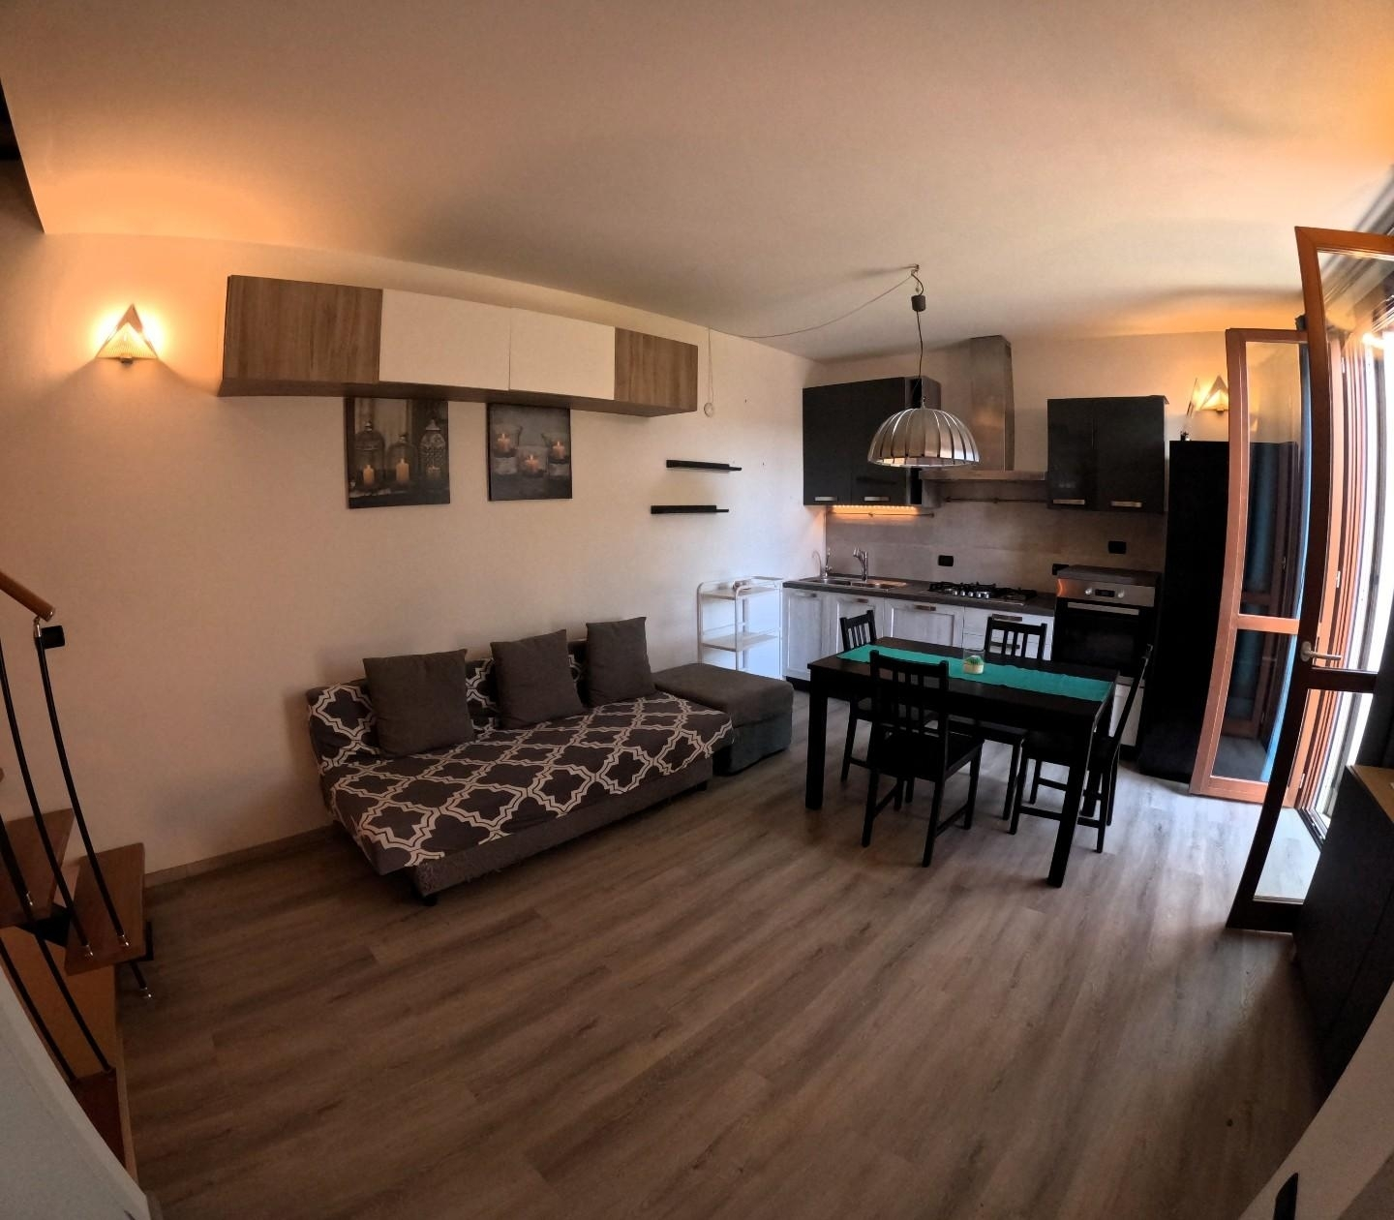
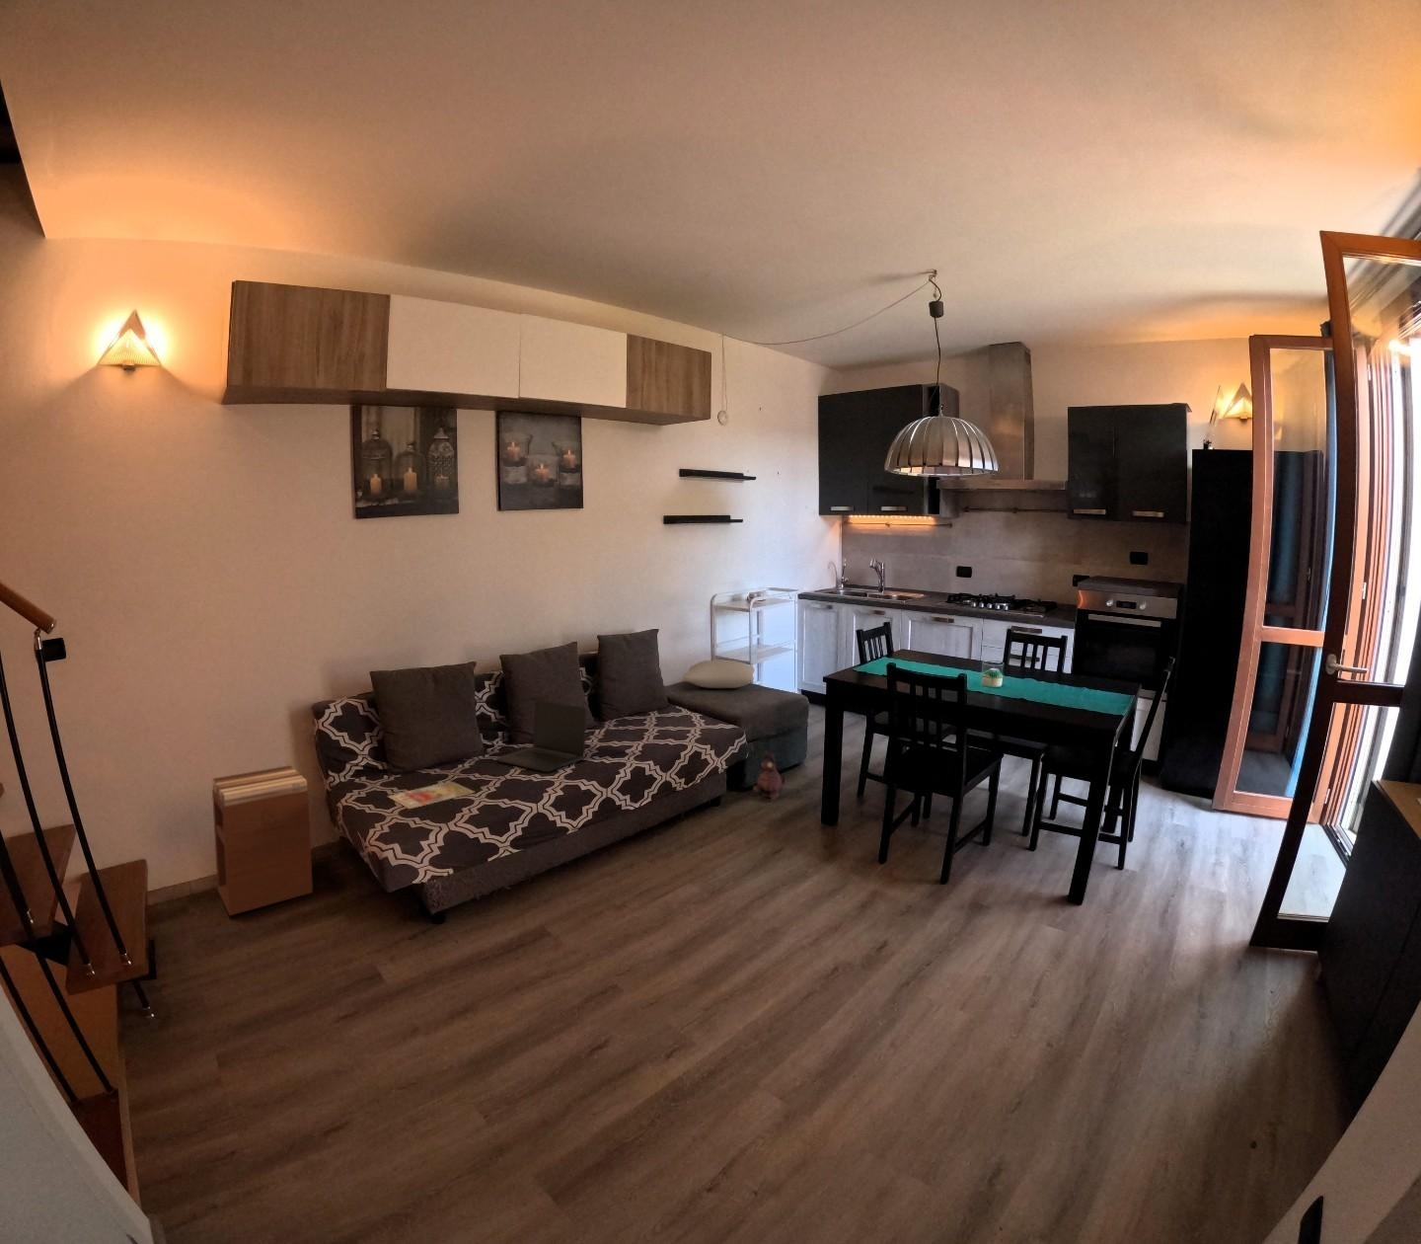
+ magazine (431, 794)
+ cushion (719, 673)
+ laptop (541, 735)
+ nightstand (261, 835)
+ plush toy (772, 773)
